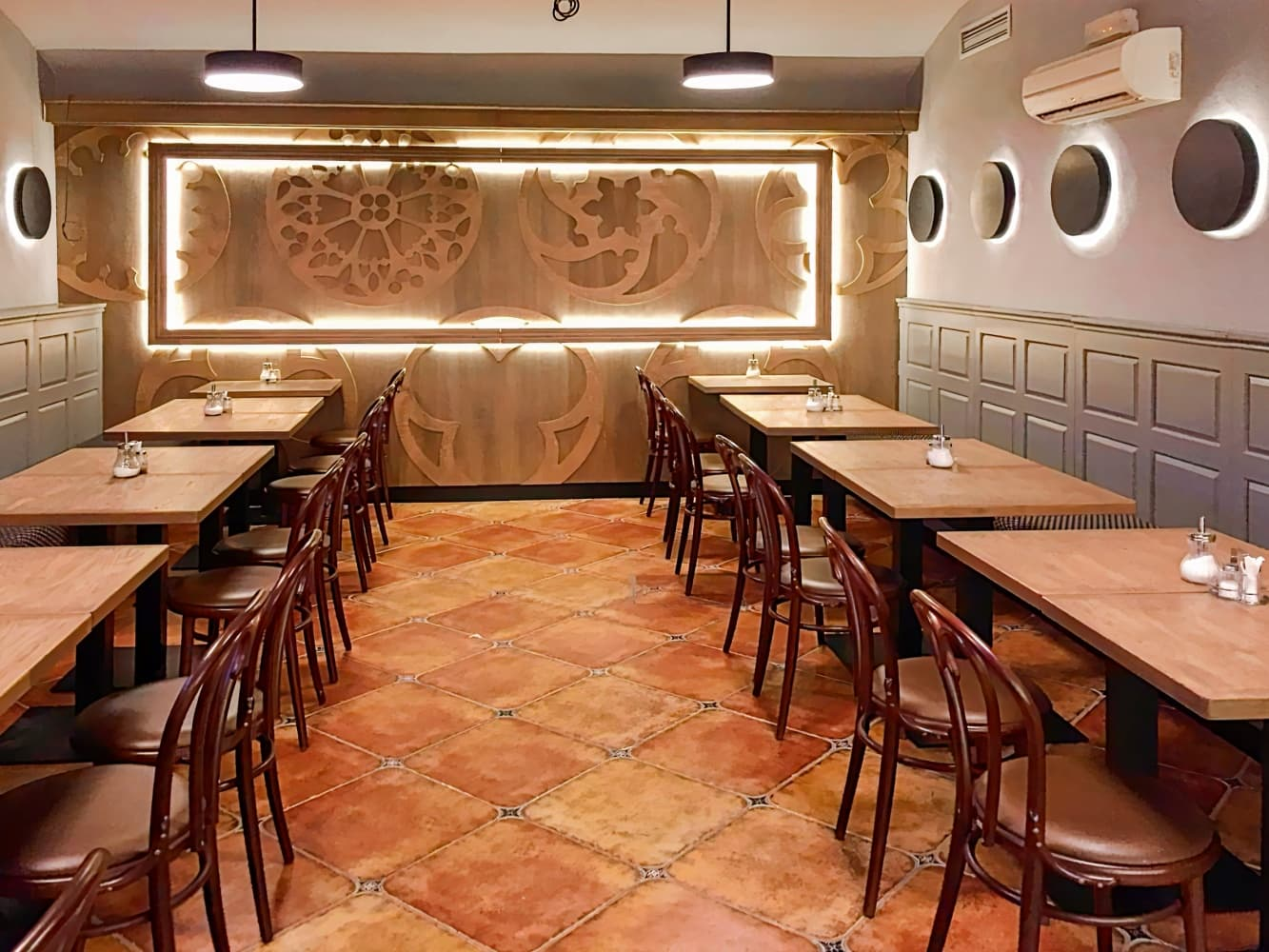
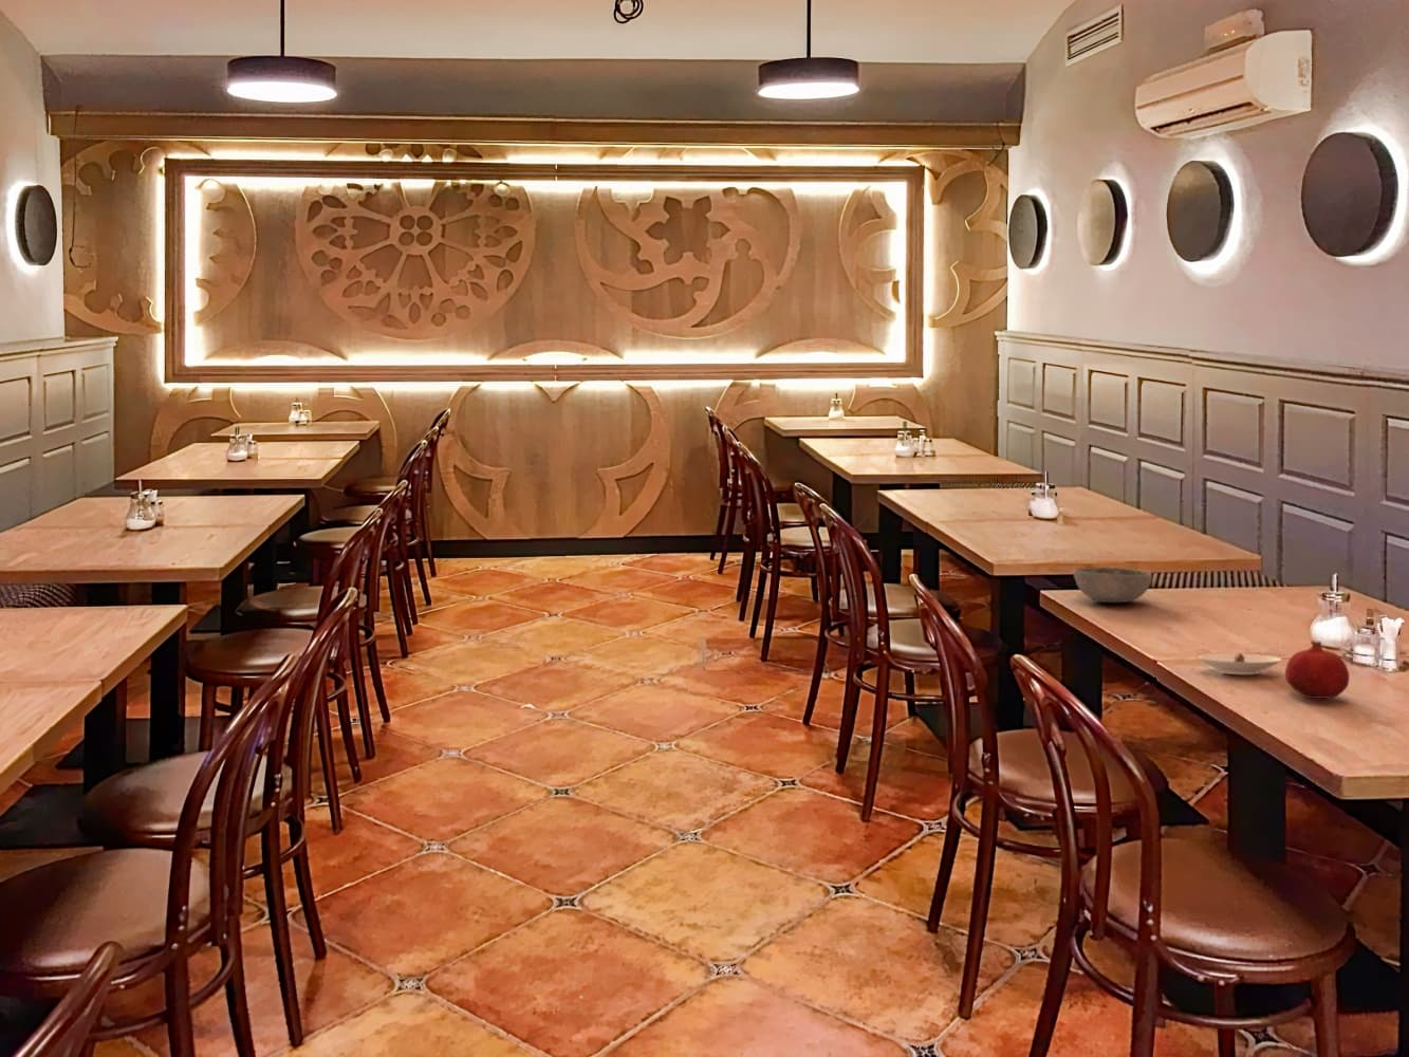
+ saucer (1239, 663)
+ fruit (1316, 668)
+ bowl (1111, 585)
